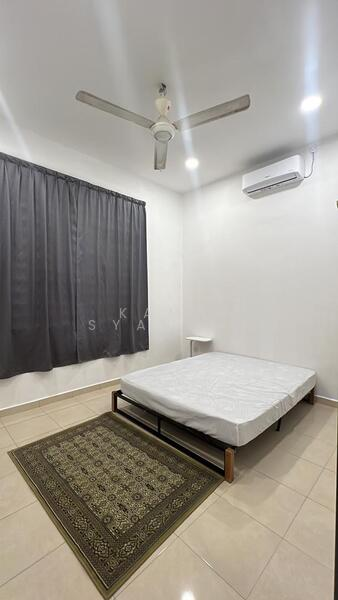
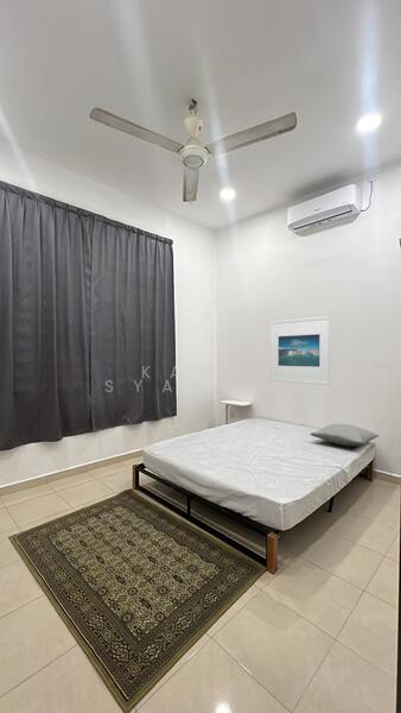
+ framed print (298, 351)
+ pillow (344, 434)
